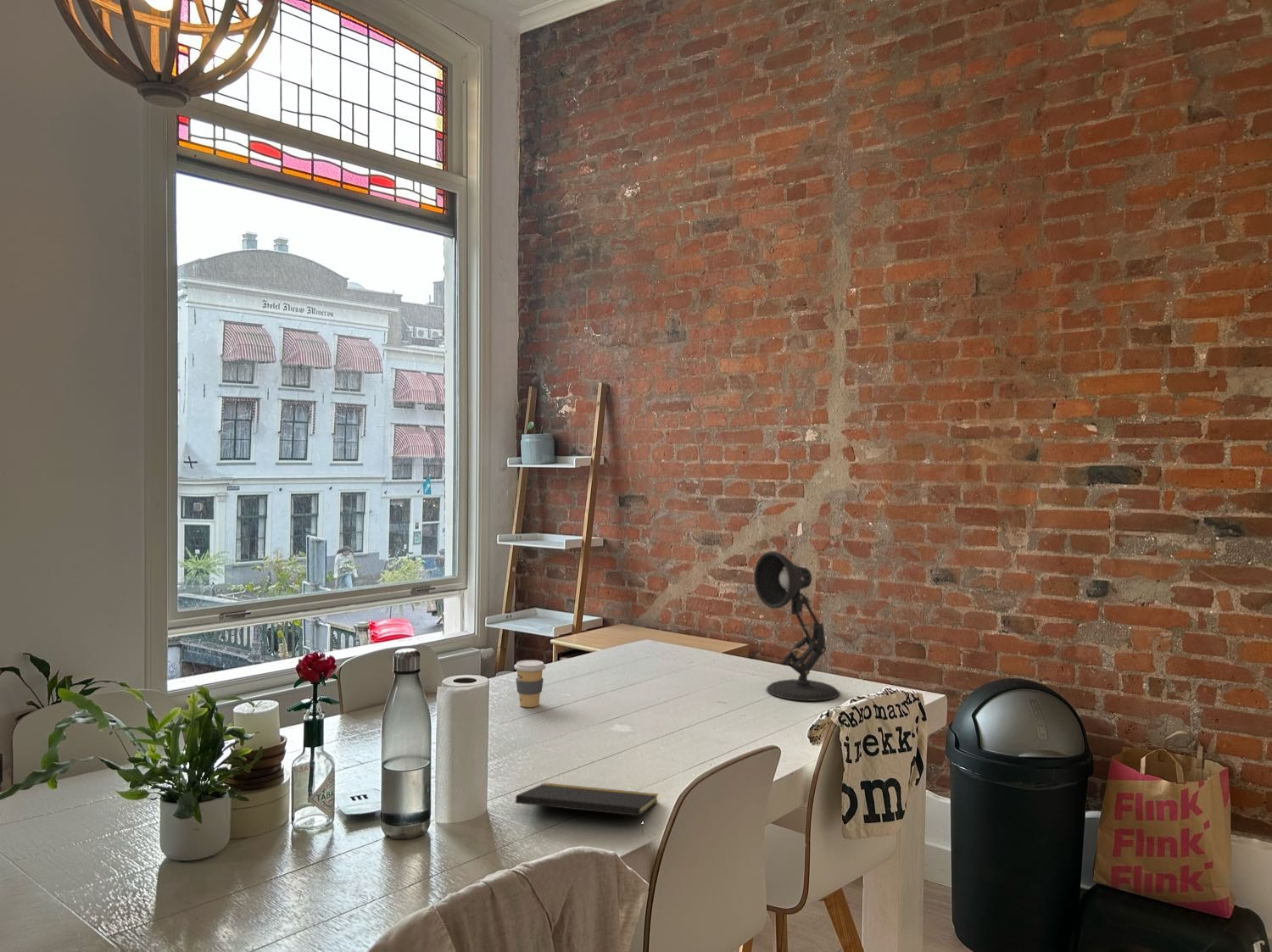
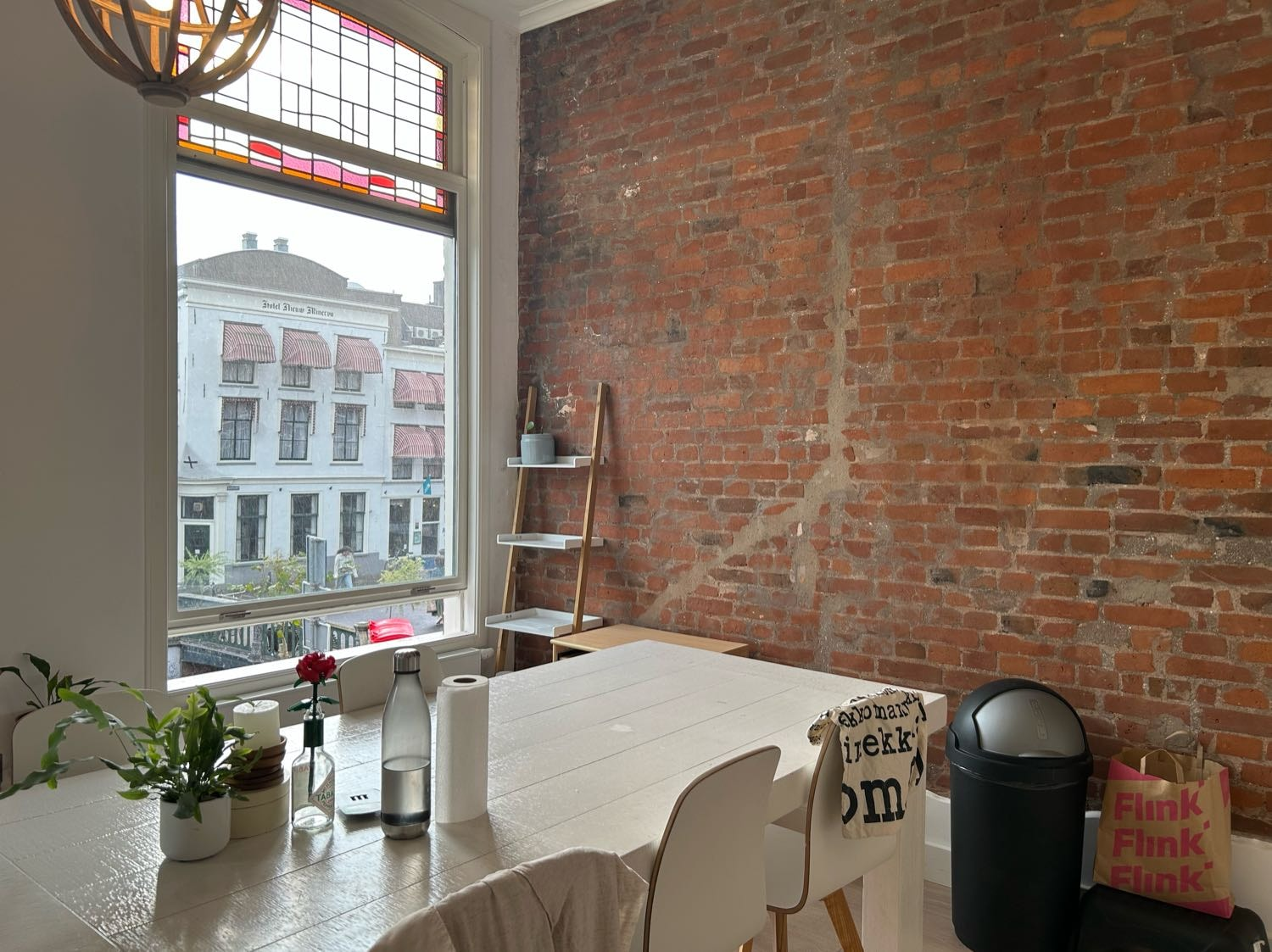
- notepad (589, 799)
- coffee cup (529, 683)
- desk lamp (801, 621)
